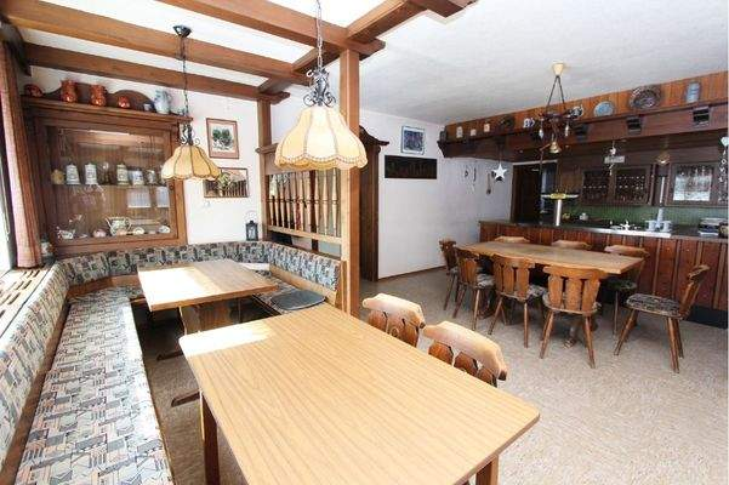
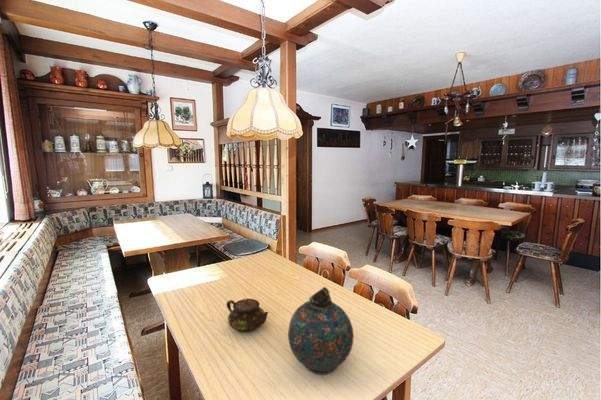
+ teapot (247, 312)
+ snuff bottle (320, 327)
